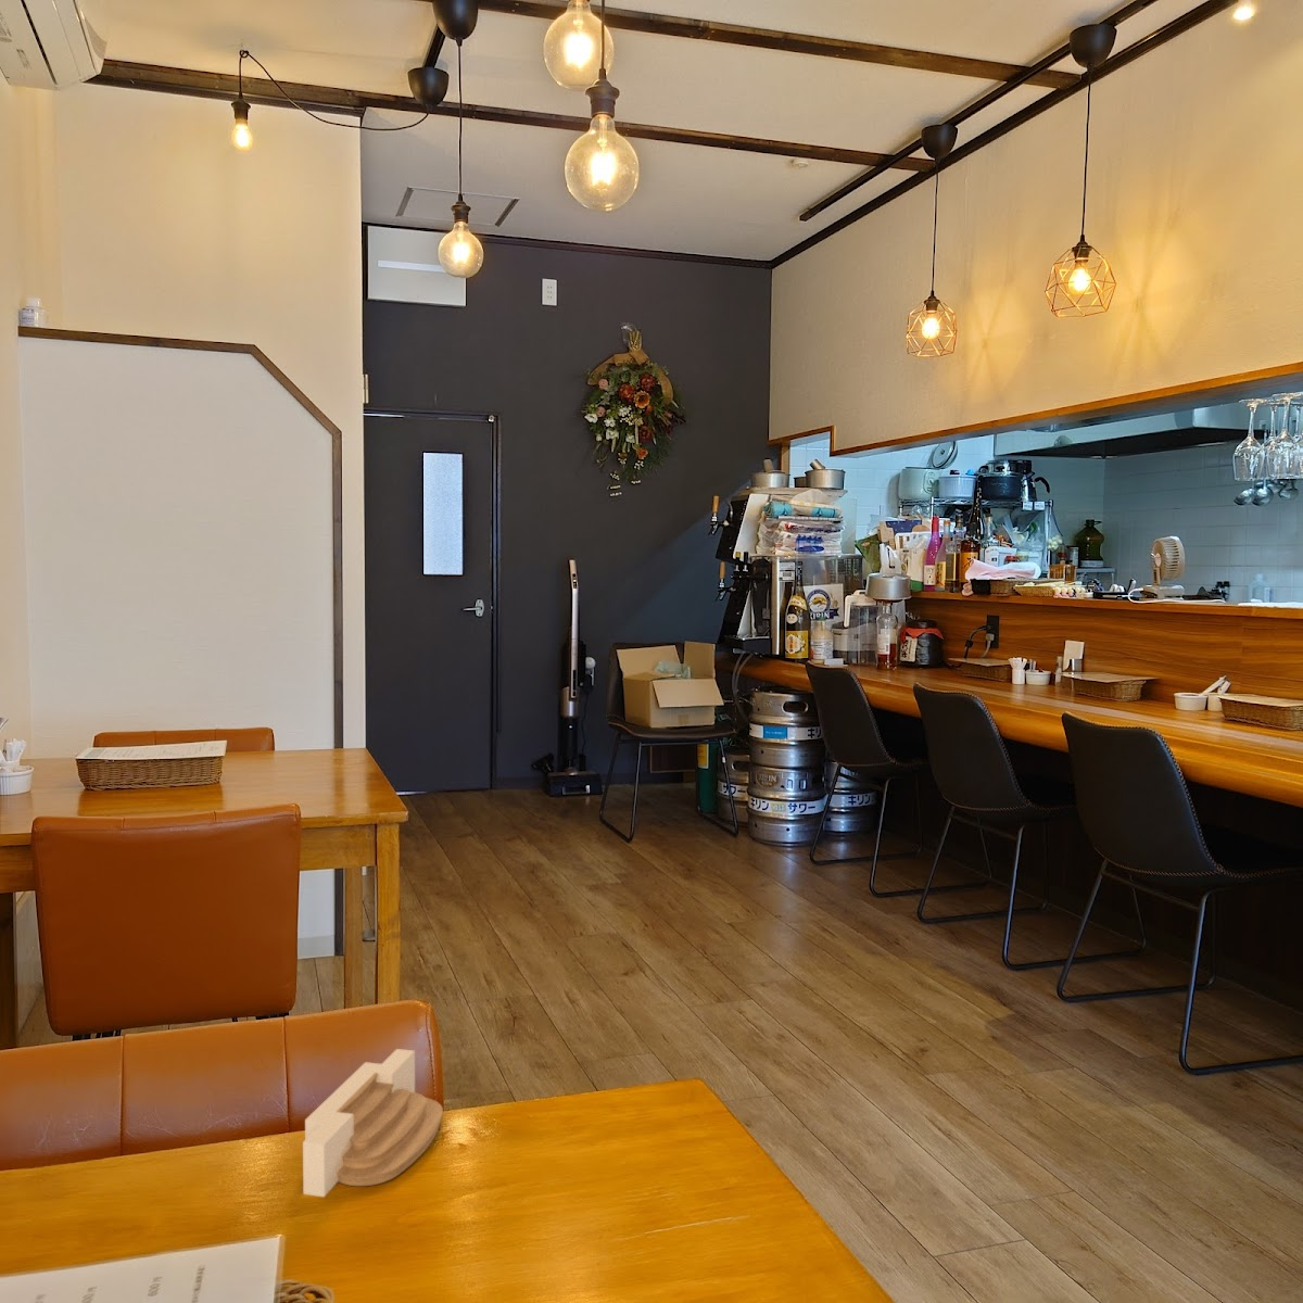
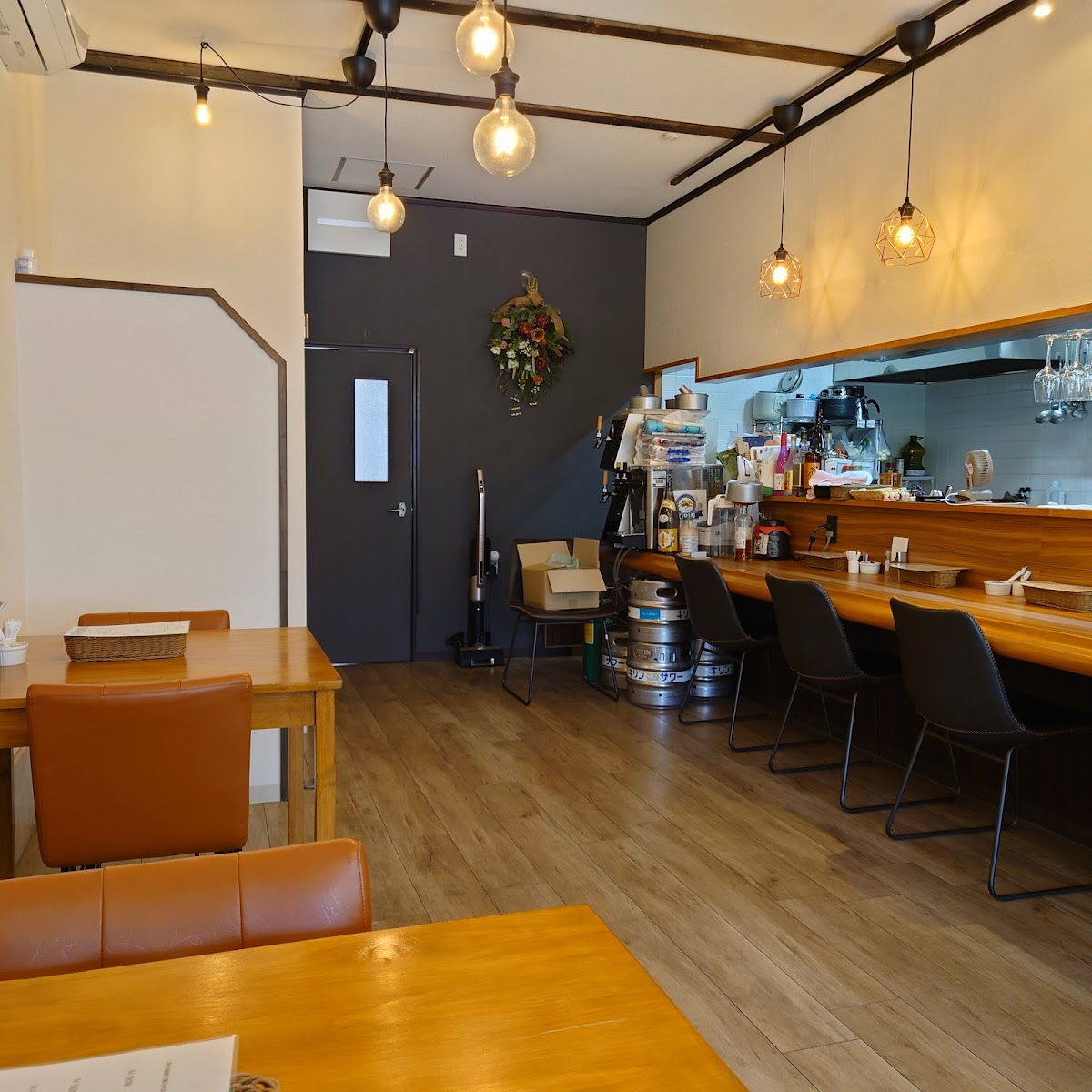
- architectural model (382, 1118)
